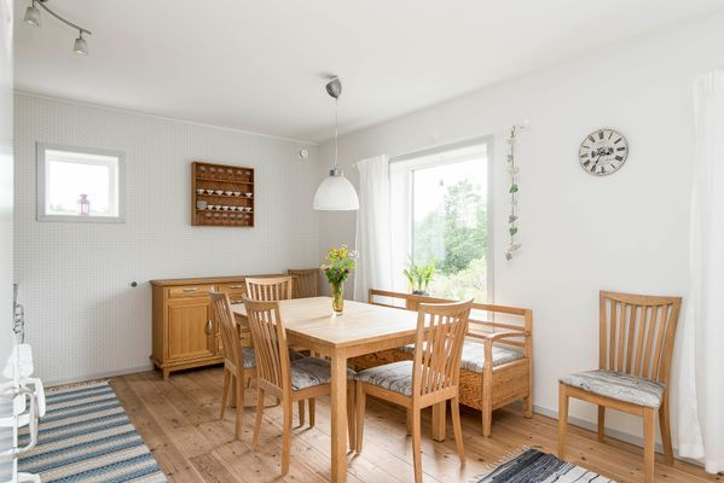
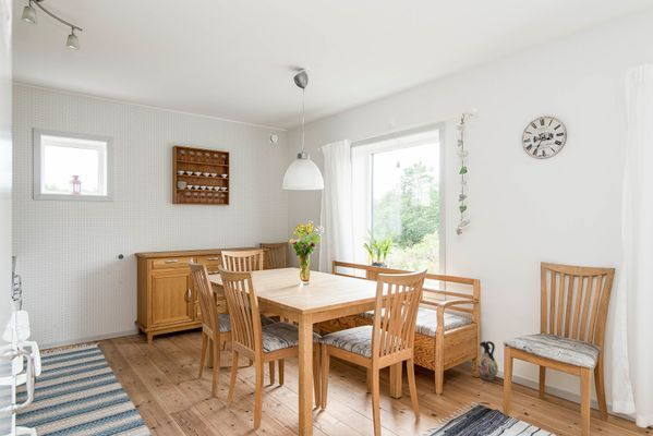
+ ceramic jug (487, 359)
